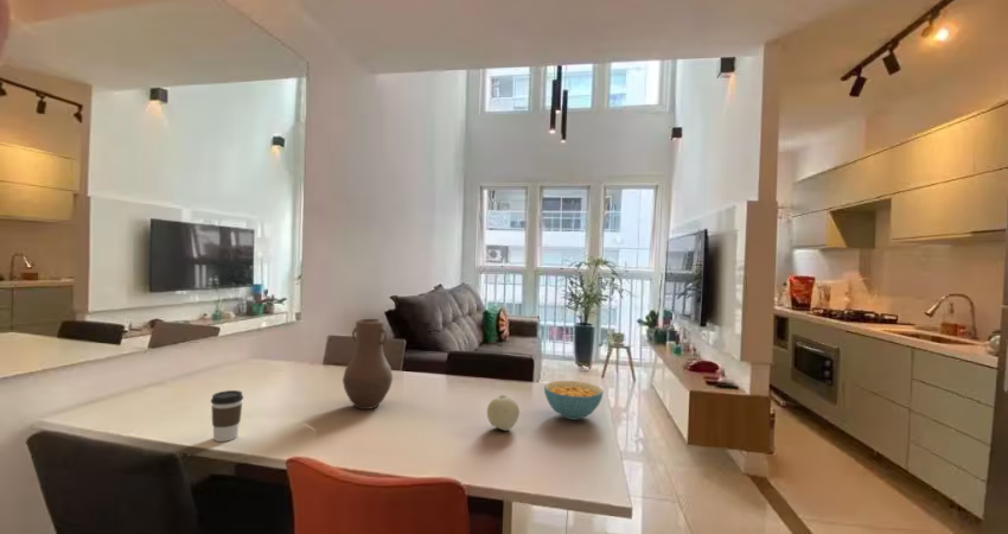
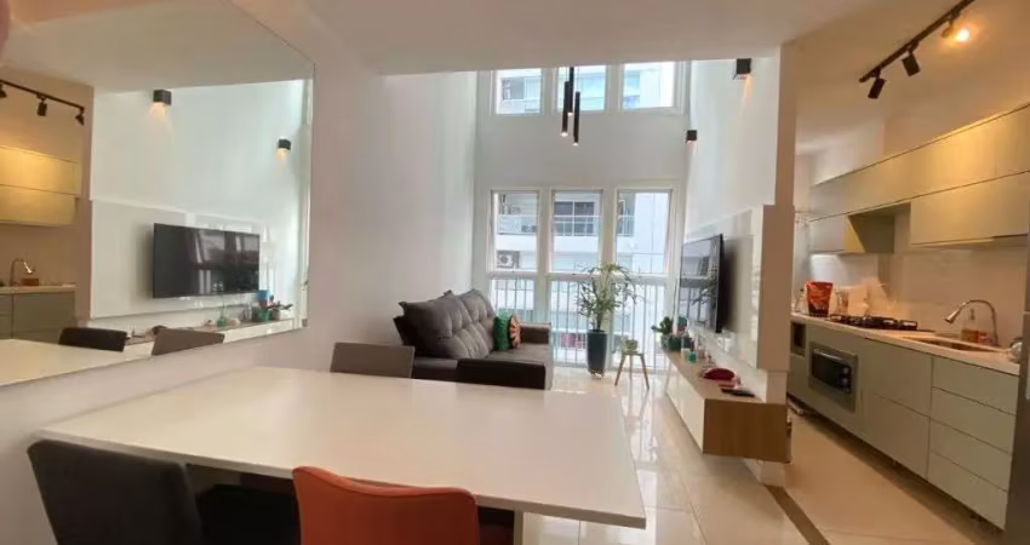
- cereal bowl (572, 402)
- fruit (503, 412)
- coffee cup (227, 415)
- vase (368, 362)
